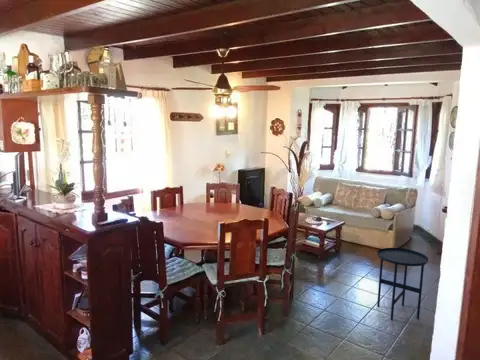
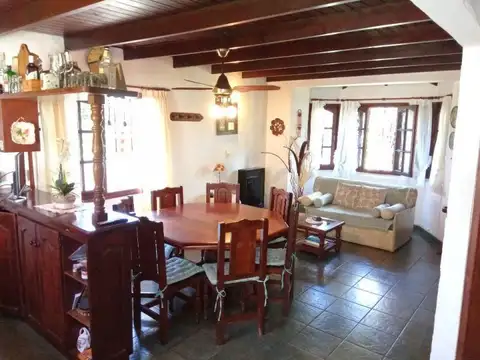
- side table (399, 284)
